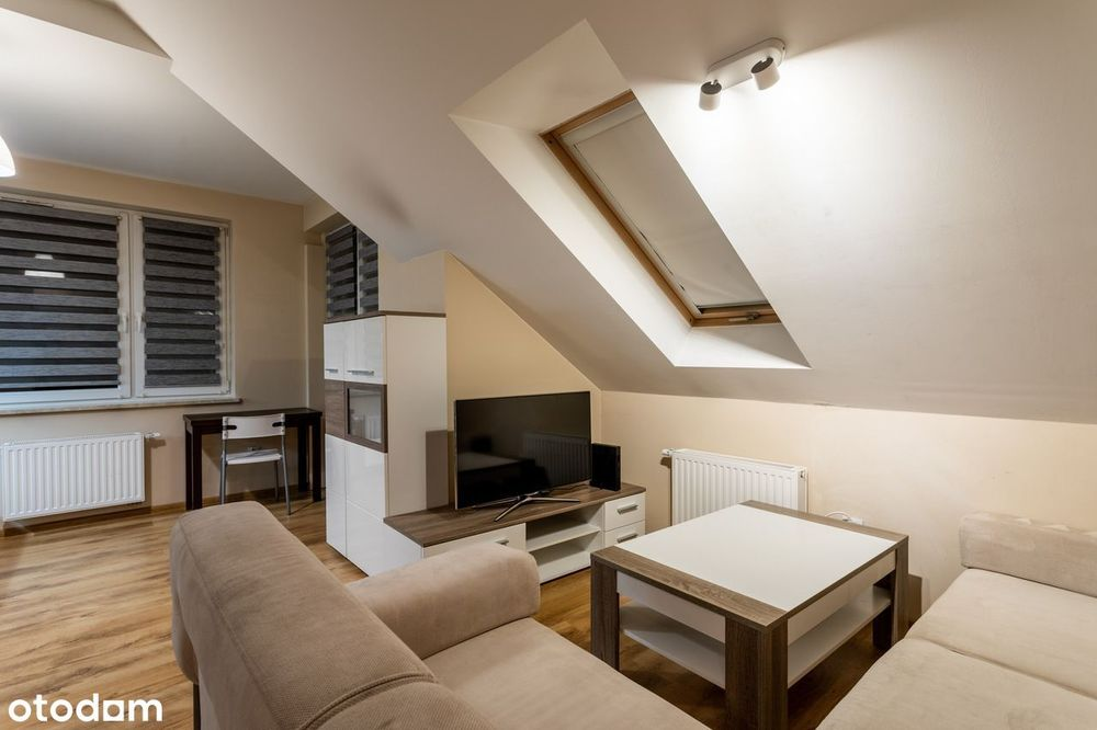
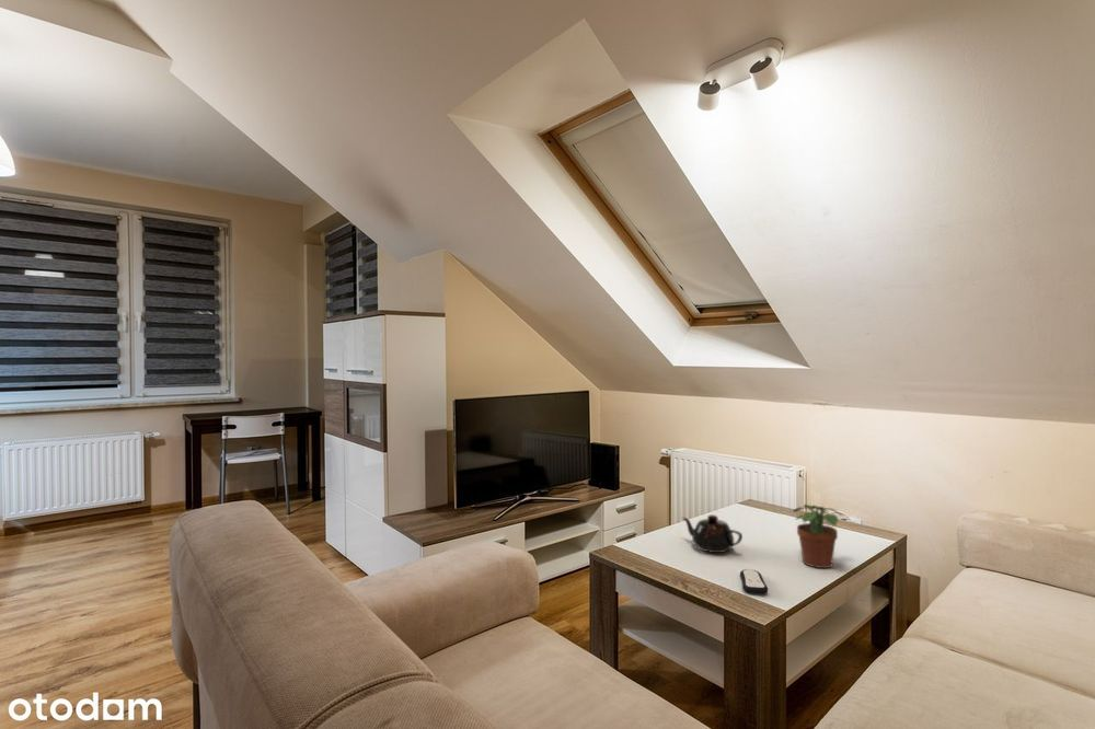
+ remote control (752, 580)
+ potted plant (819, 535)
+ teapot (711, 531)
